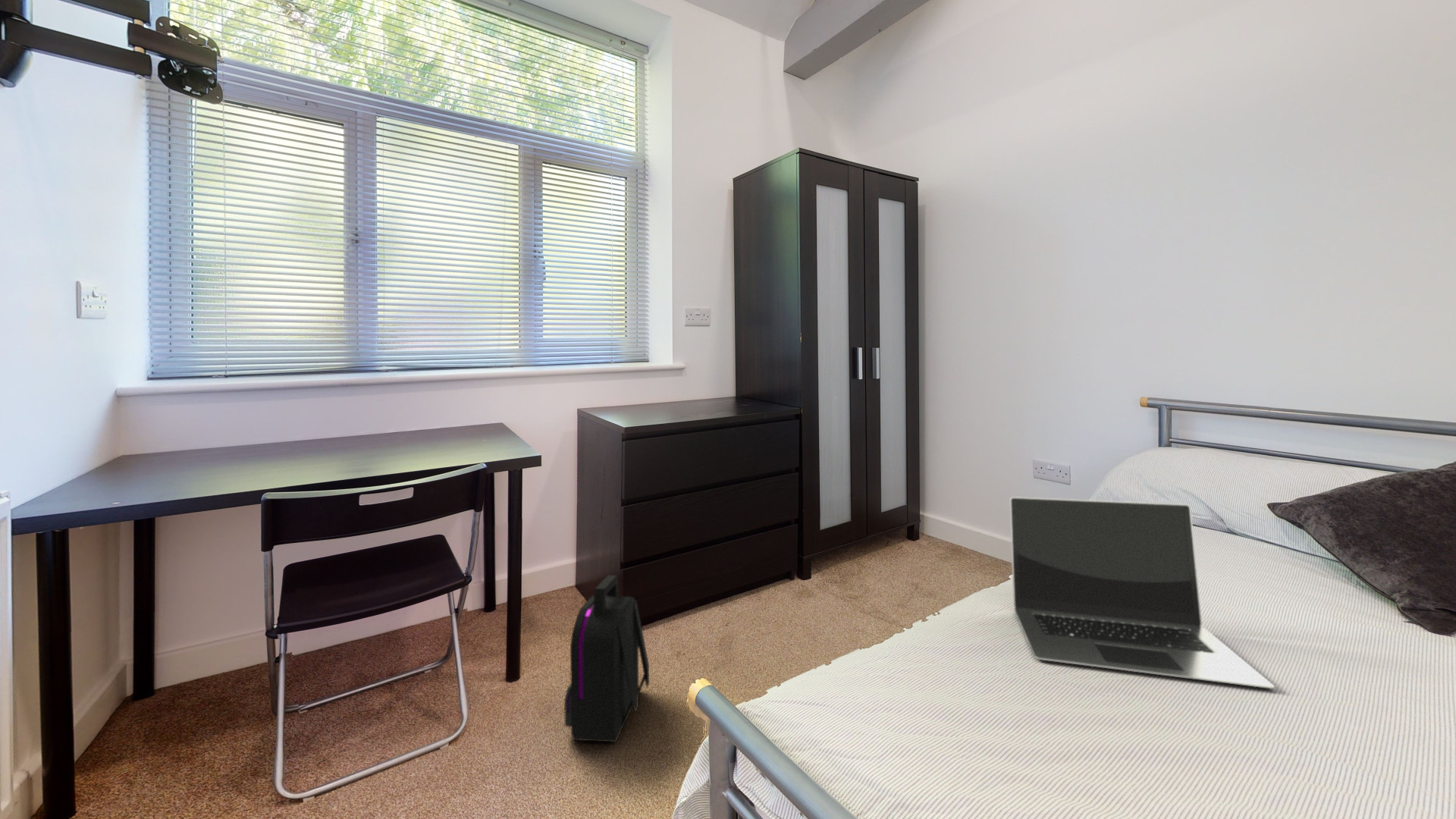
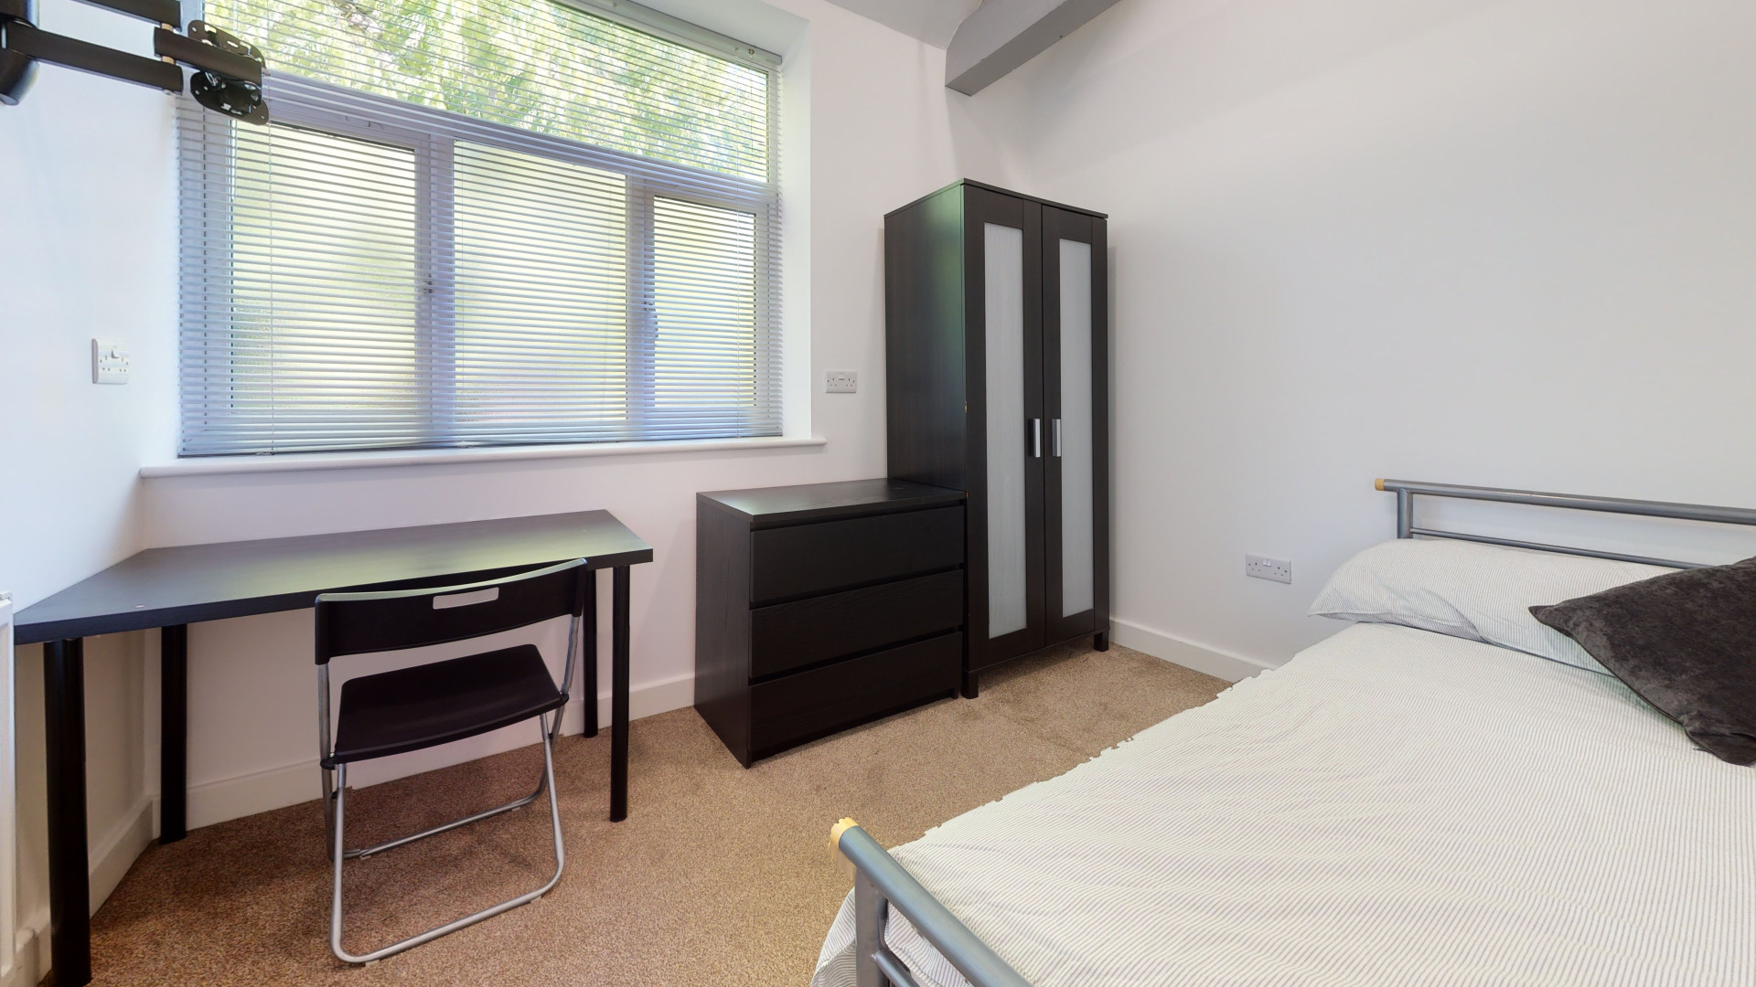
- backpack (610, 649)
- laptop (1119, 576)
